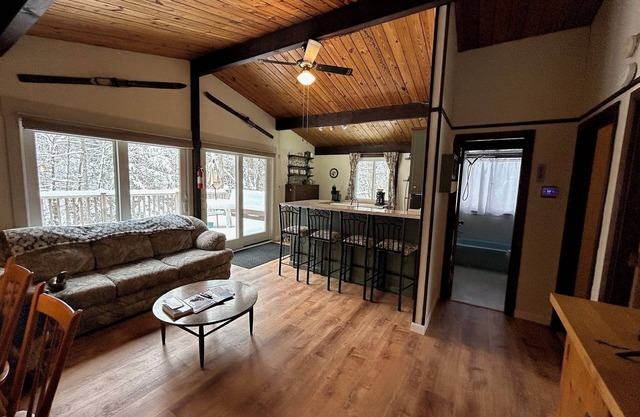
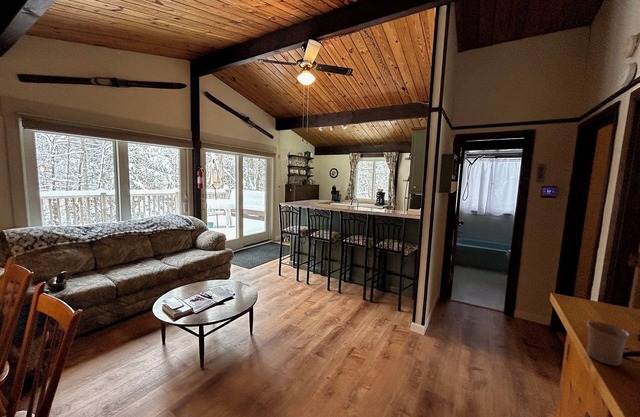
+ mug (604, 341)
